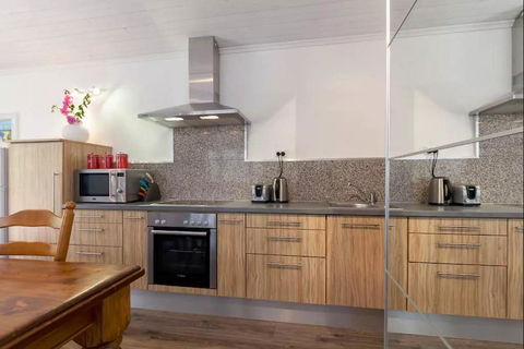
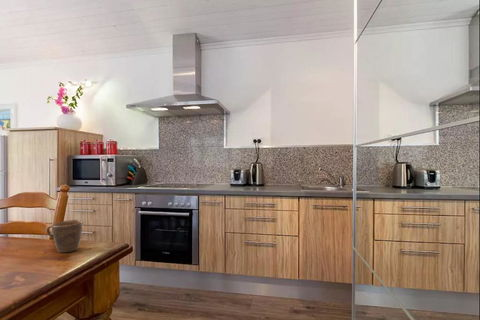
+ mug (65, 236)
